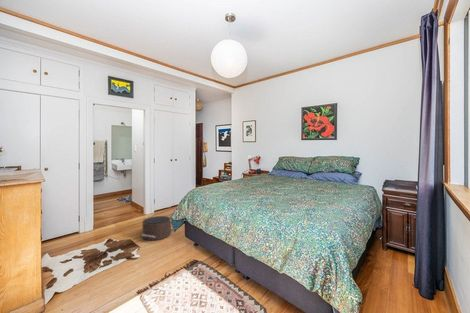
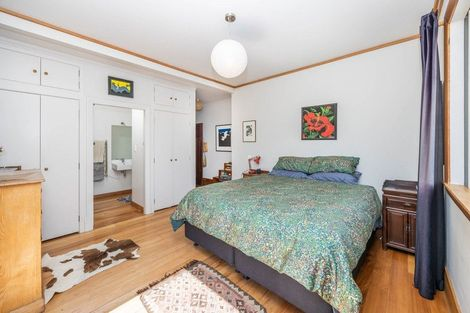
- pouf (158, 227)
